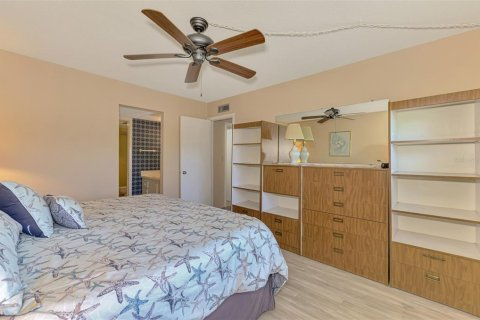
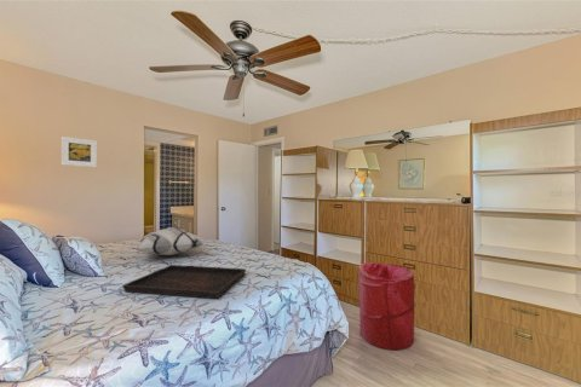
+ laundry hamper (385, 301)
+ serving tray (190, 279)
+ decorative pillow (169, 241)
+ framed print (79, 152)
